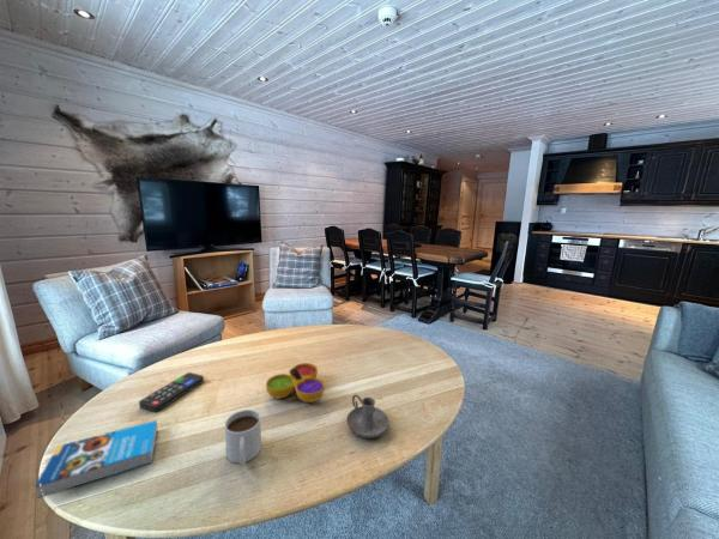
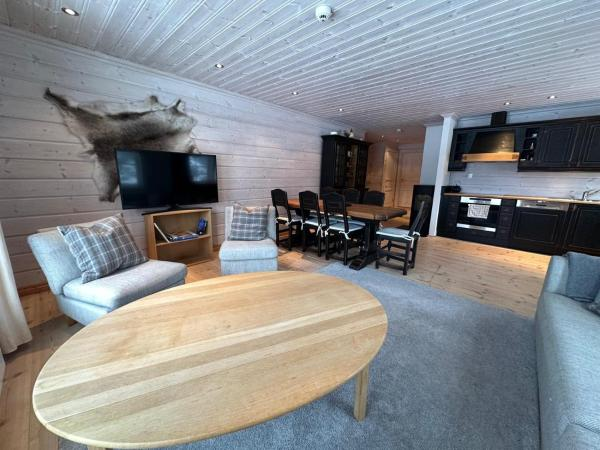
- decorative bowl (300, 377)
- book (104, 453)
- mug (242, 440)
- remote control (174, 389)
- candle holder (364, 411)
